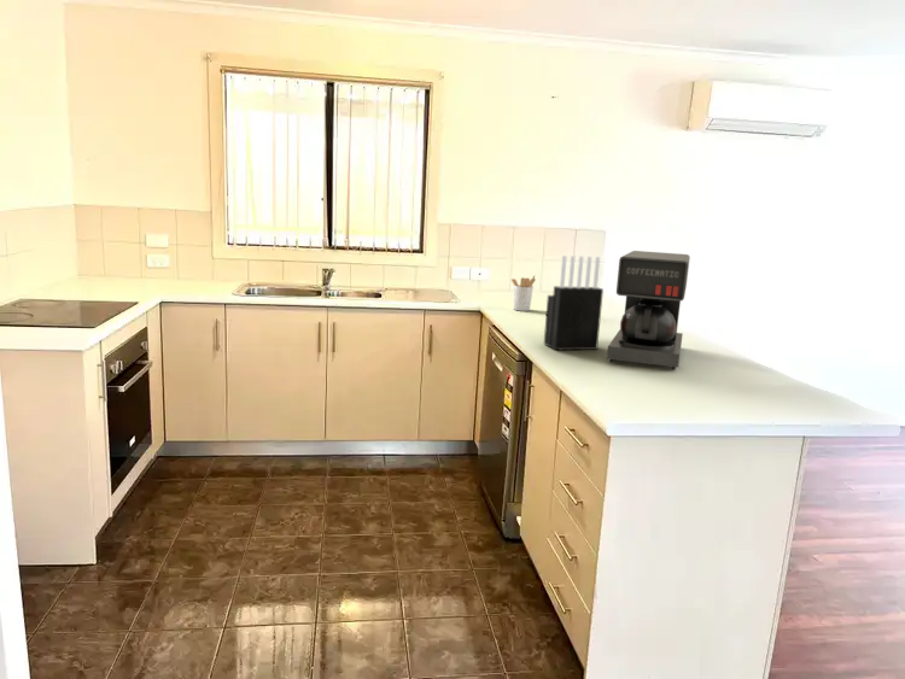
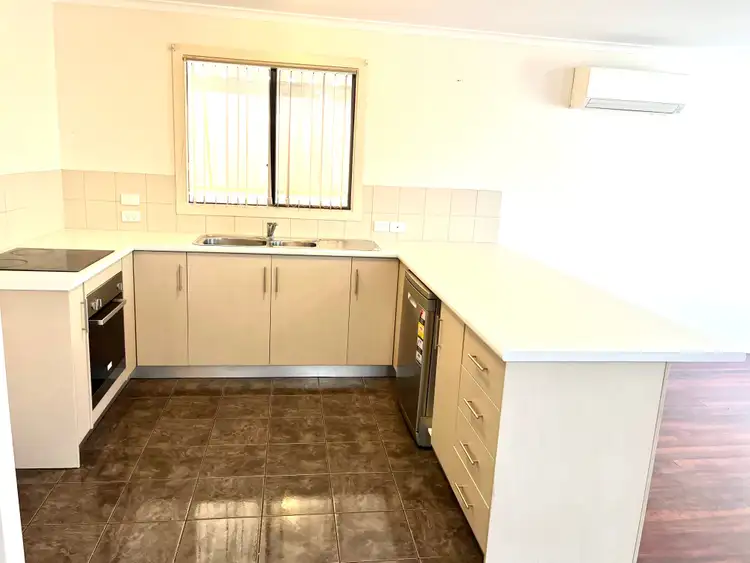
- utensil holder (524, 292)
- knife block (572, 302)
- coffee maker (652, 305)
